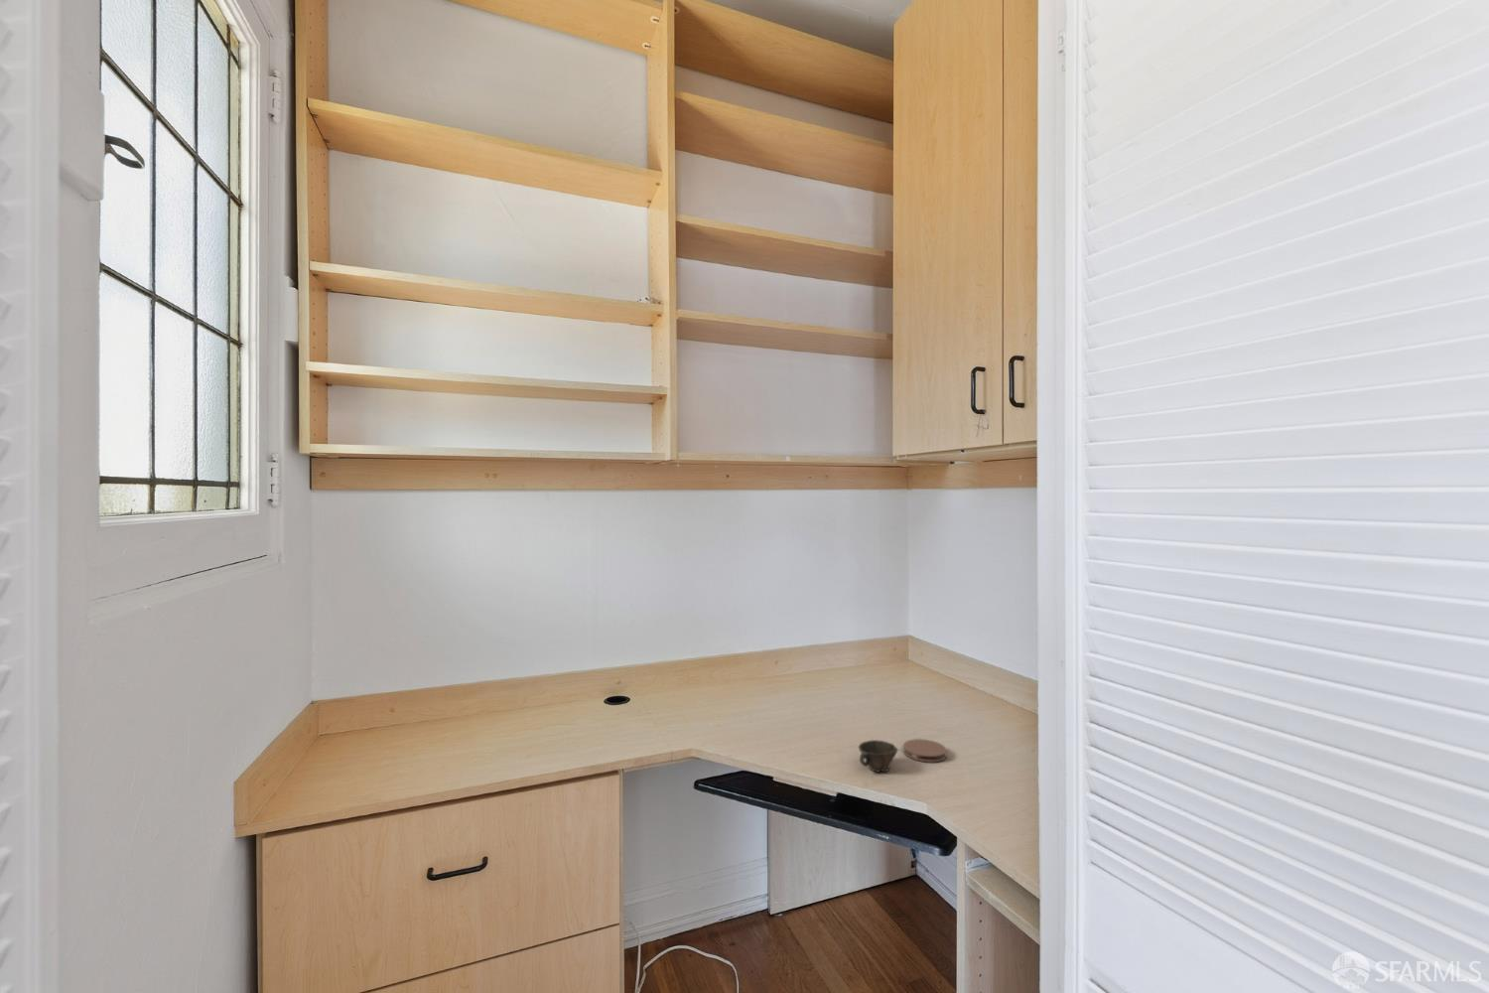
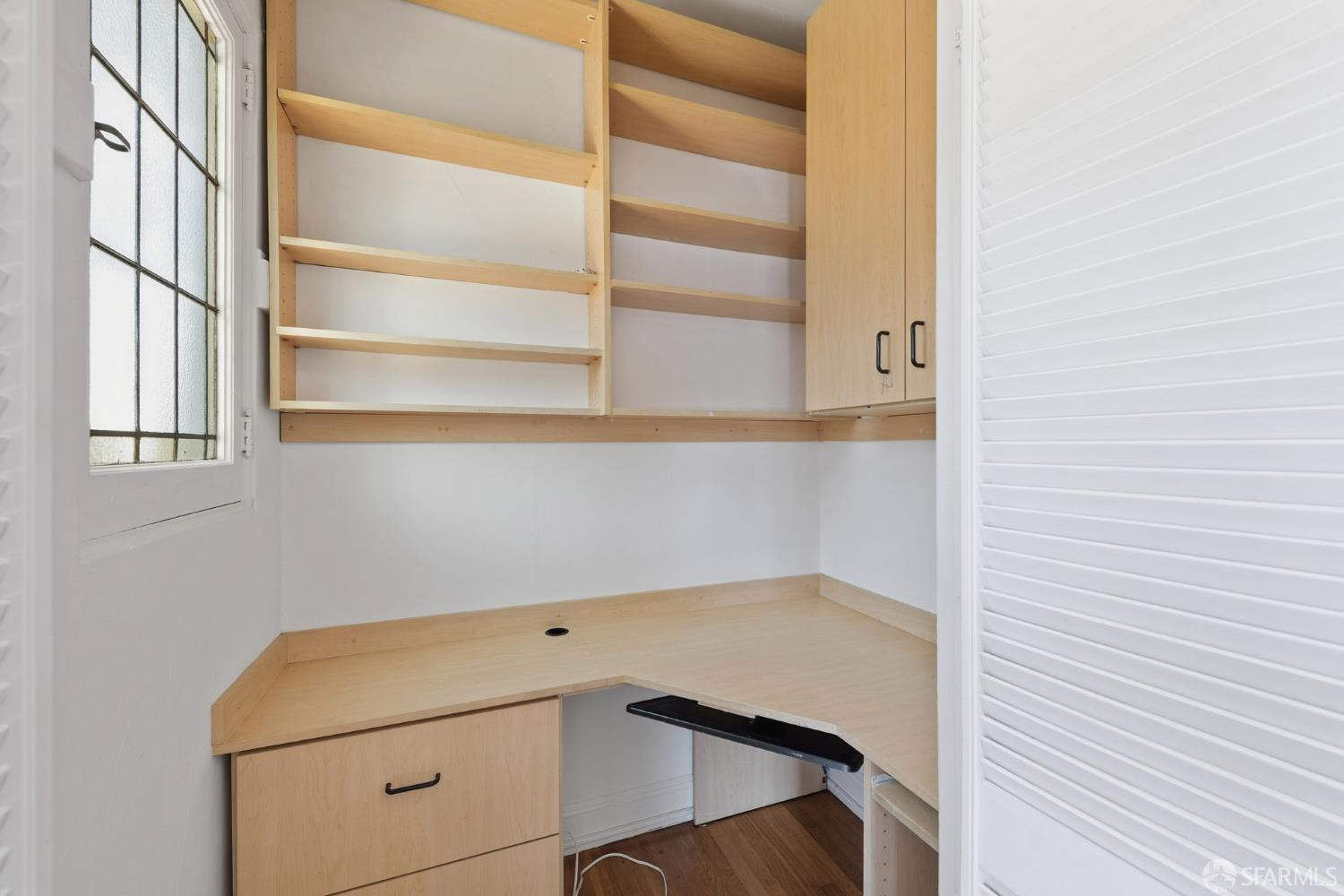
- cup (875, 758)
- coaster (924, 749)
